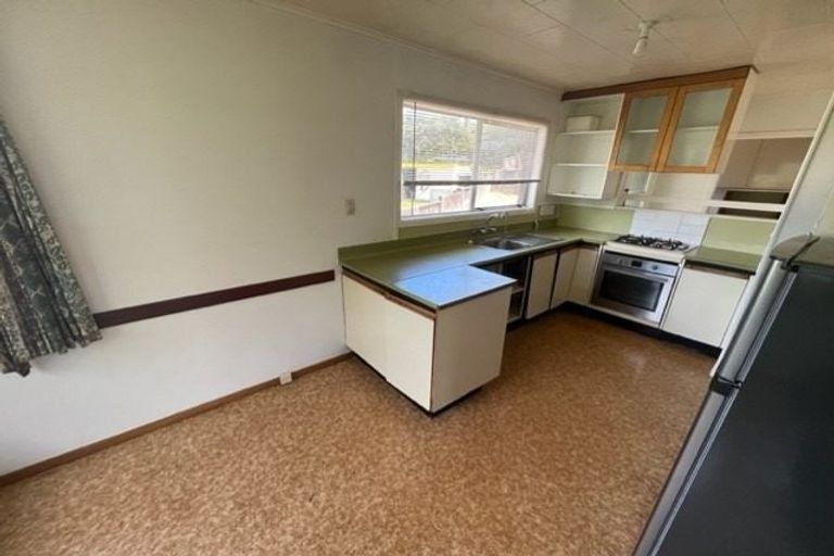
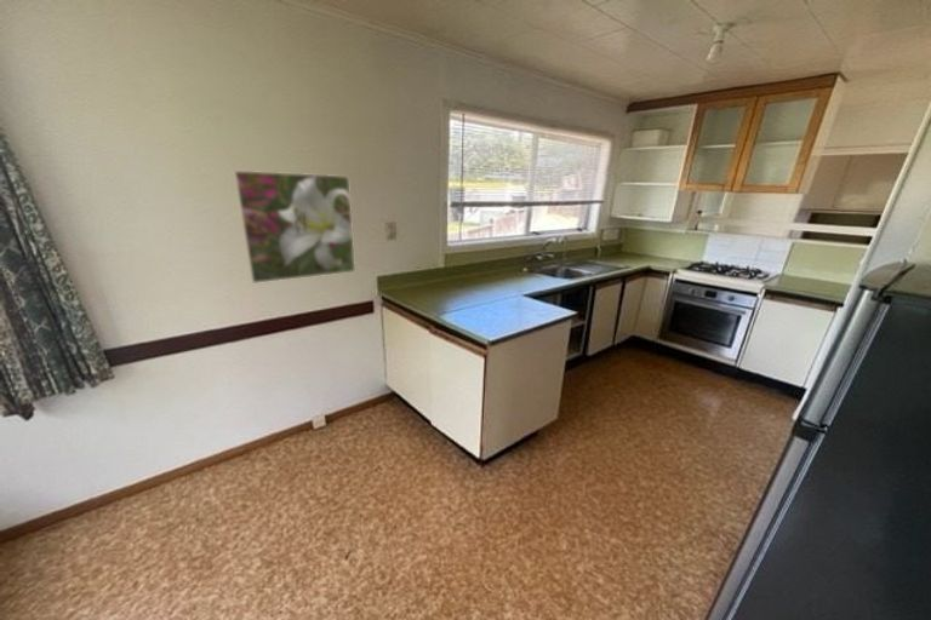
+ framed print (301, 226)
